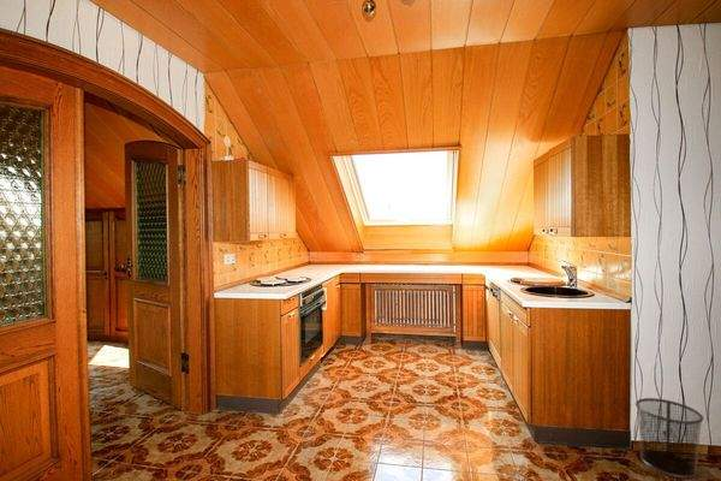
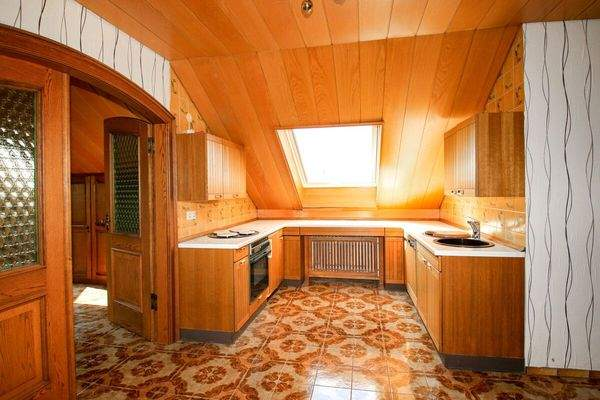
- waste bin (667, 437)
